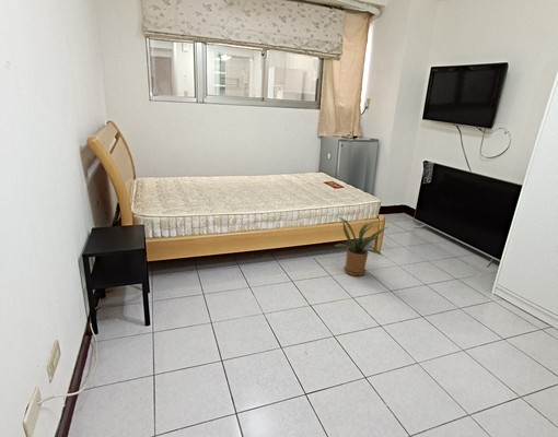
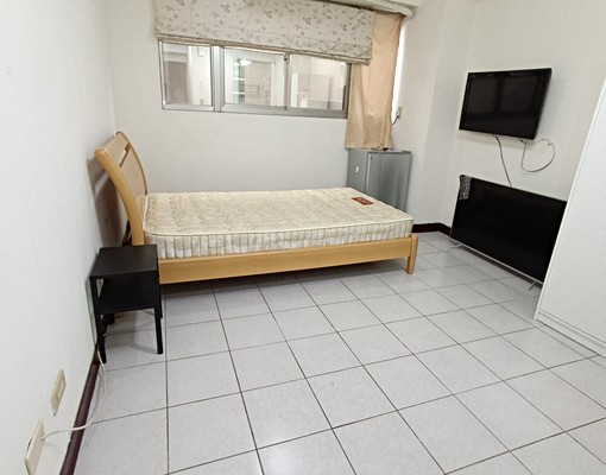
- house plant (360, 244)
